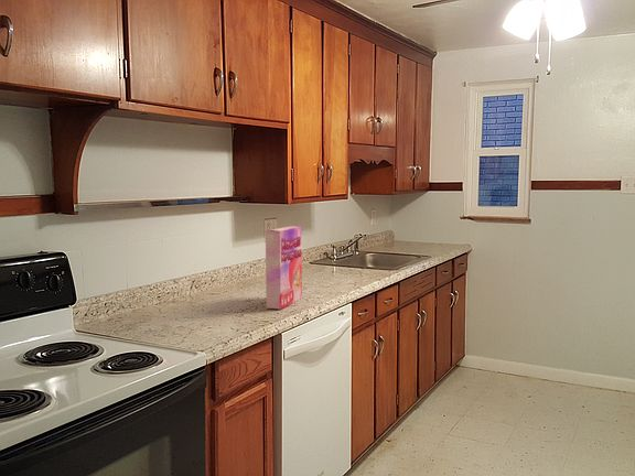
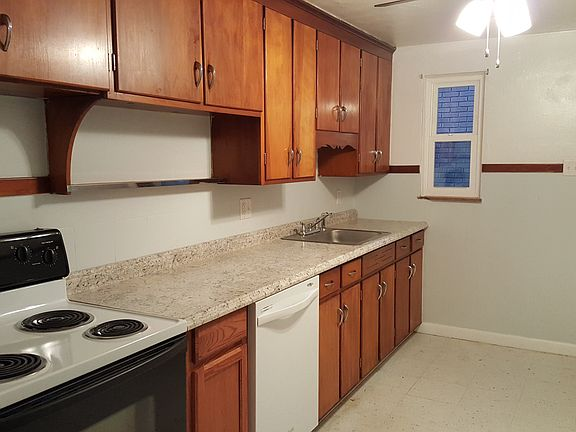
- cereal box (284, 266)
